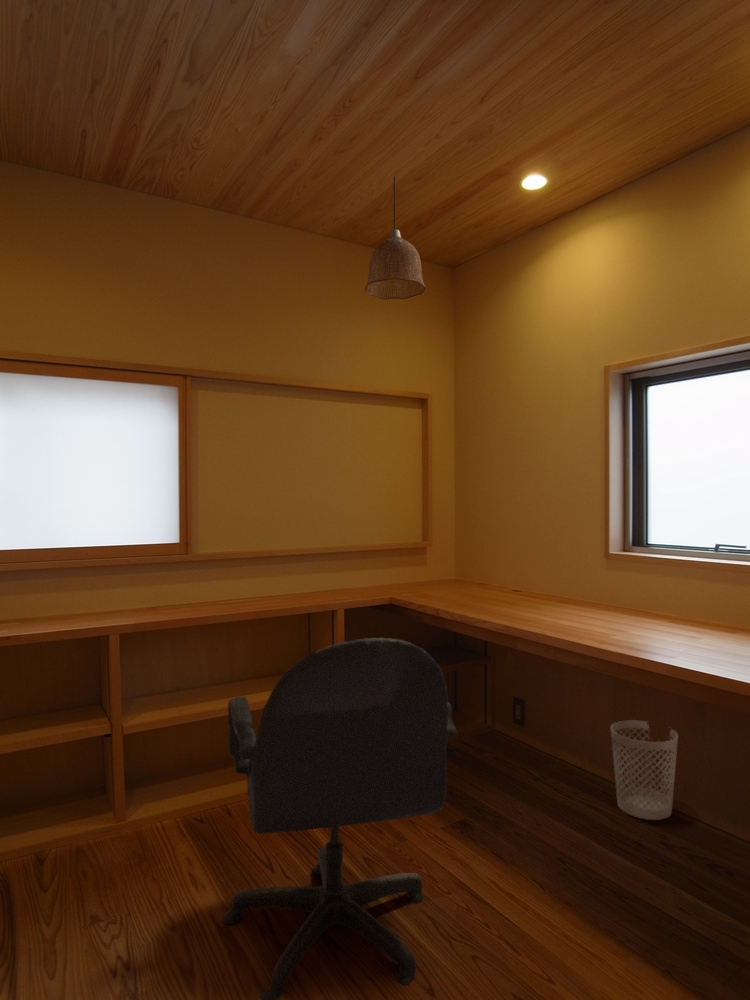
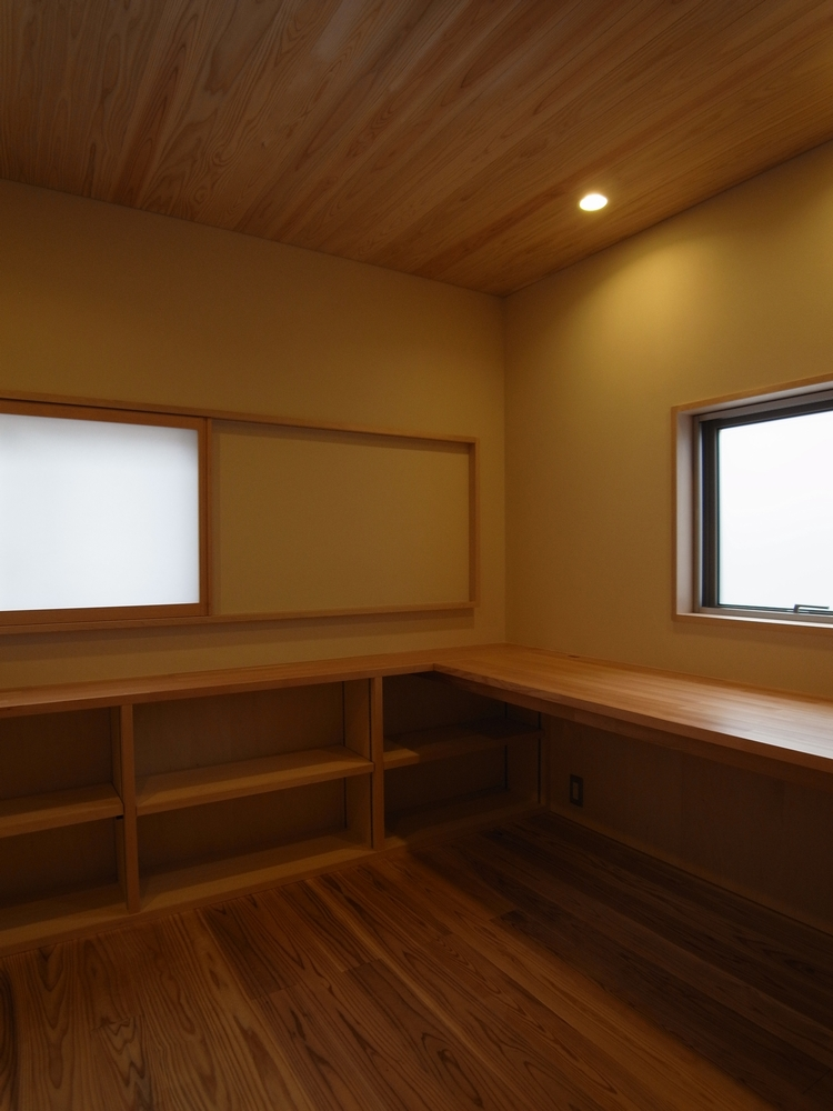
- office chair (333, 773)
- wastebasket (643, 769)
- pendant lamp (394, 233)
